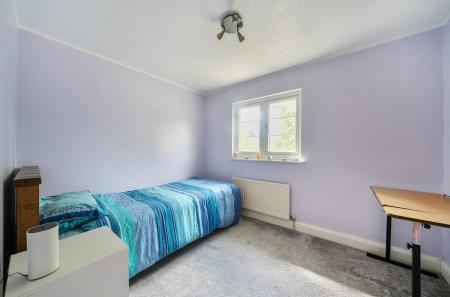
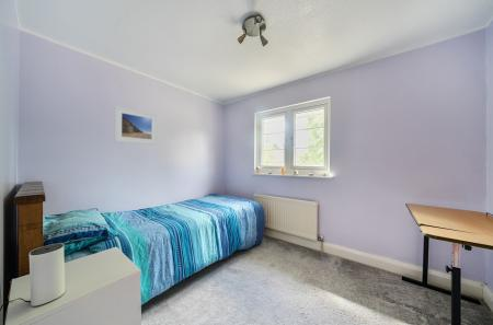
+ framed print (137, 127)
